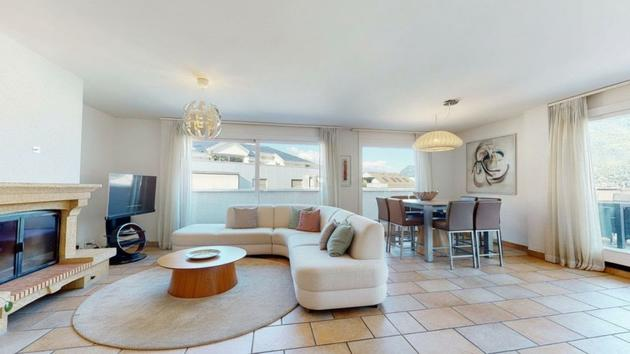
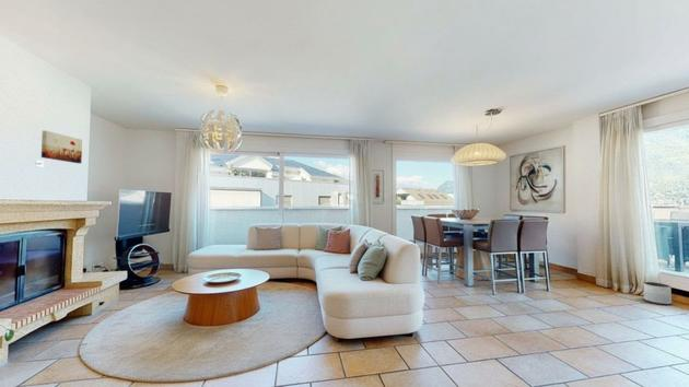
+ wall art (62, 148)
+ planter (656, 293)
